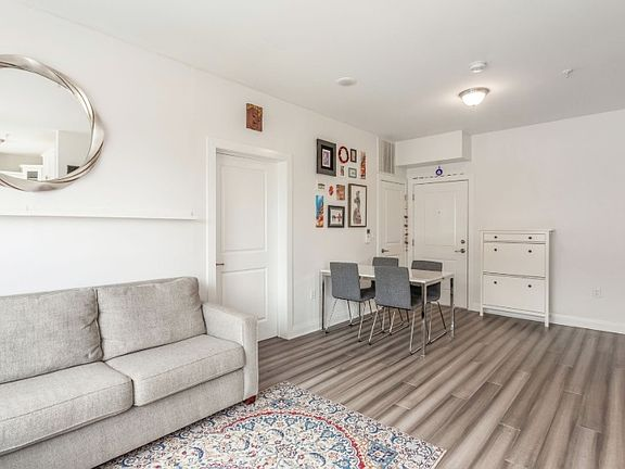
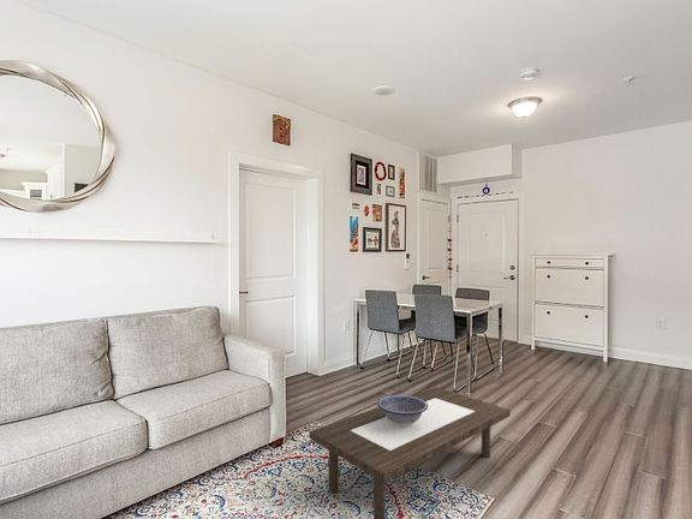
+ coffee table (416, 446)
+ decorative bowl (402, 412)
